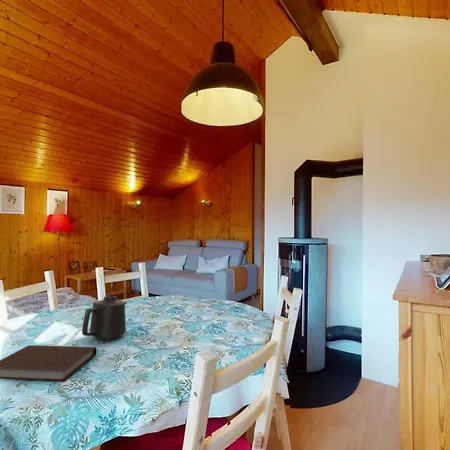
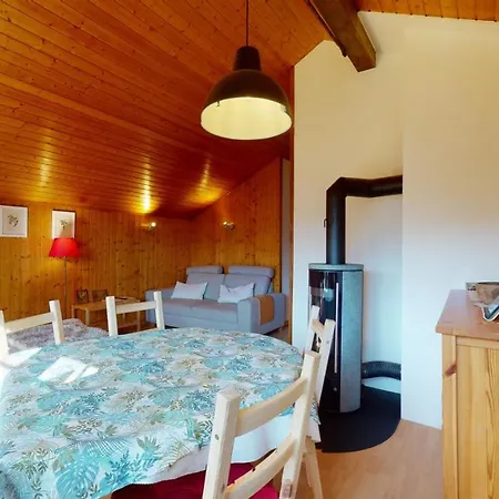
- notebook (45, 361)
- mug (106, 317)
